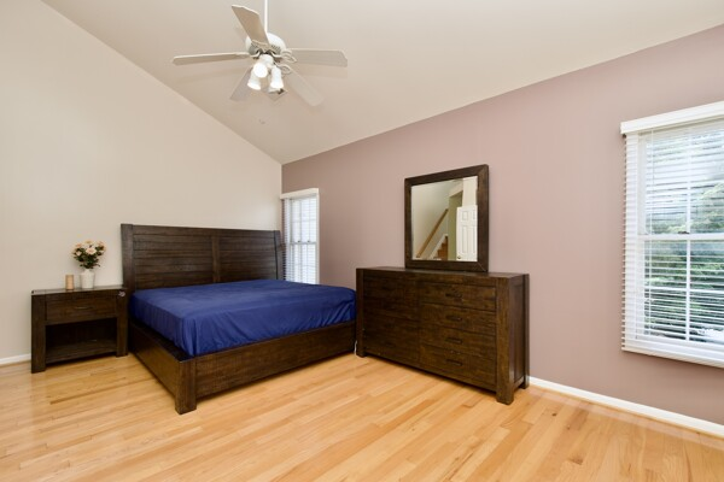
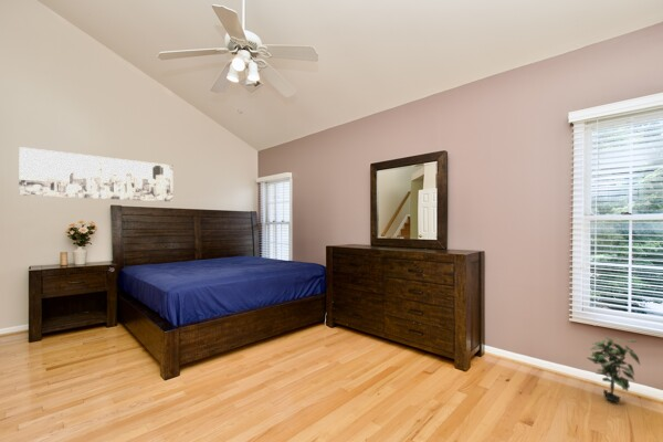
+ potted plant (612, 367)
+ wall art (106, 178)
